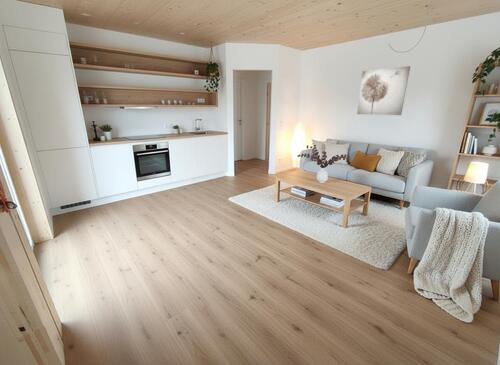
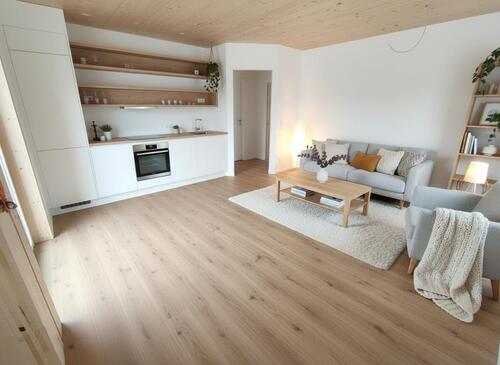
- wall art (381, 92)
